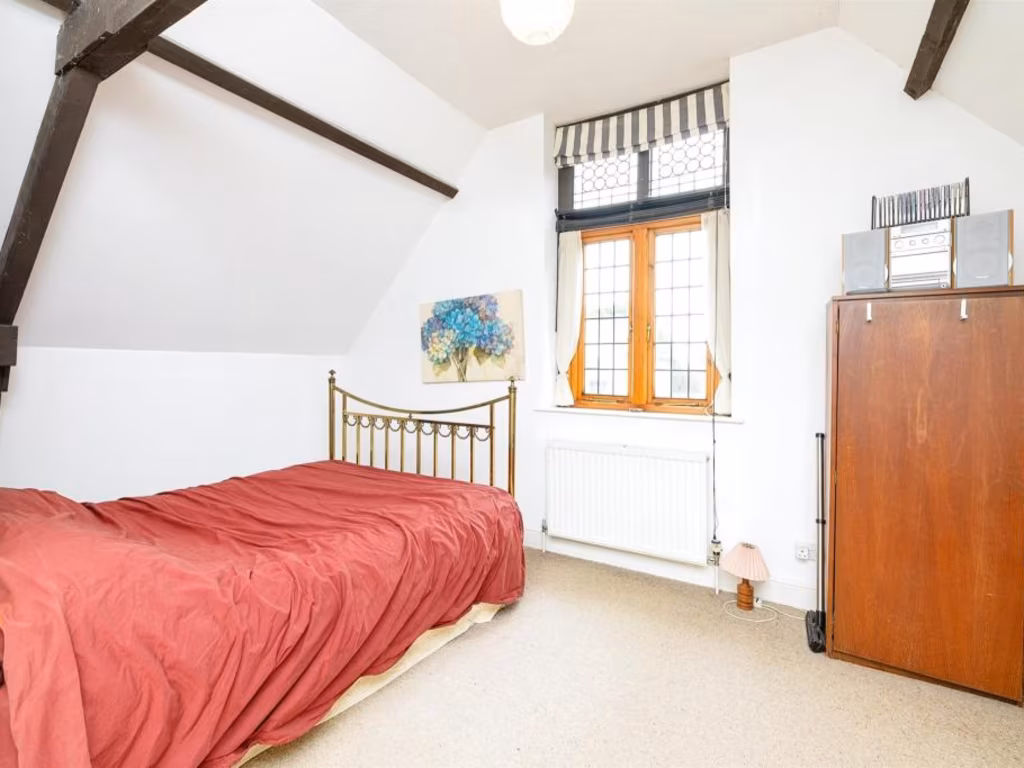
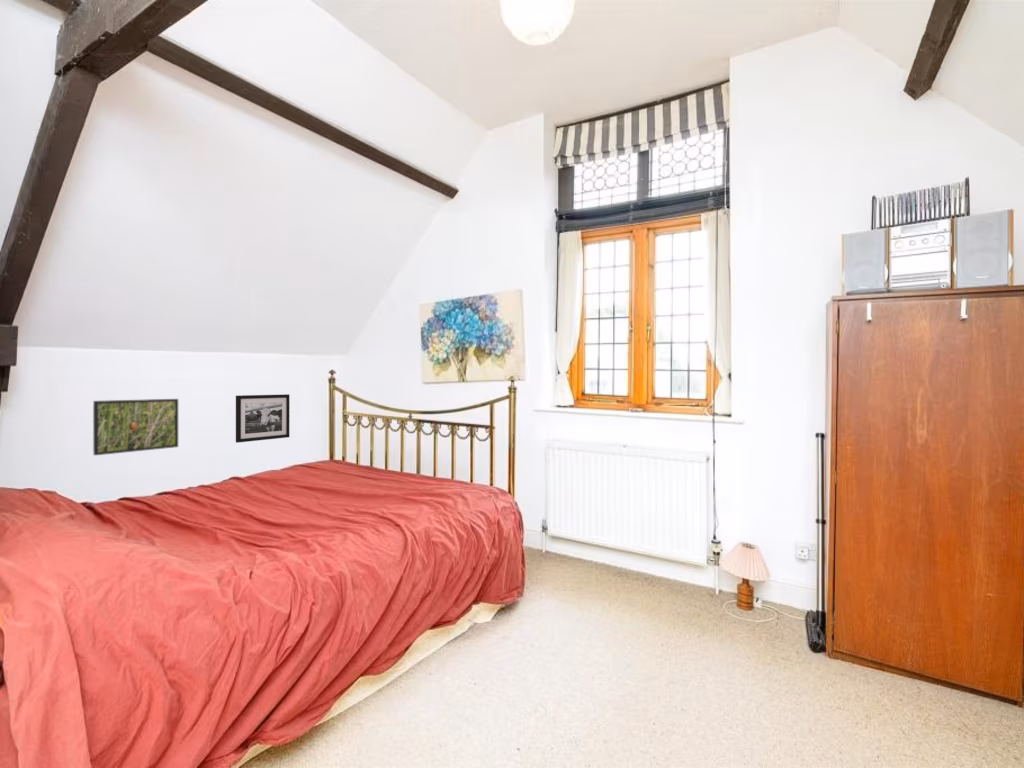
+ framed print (138, 425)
+ picture frame (263, 417)
